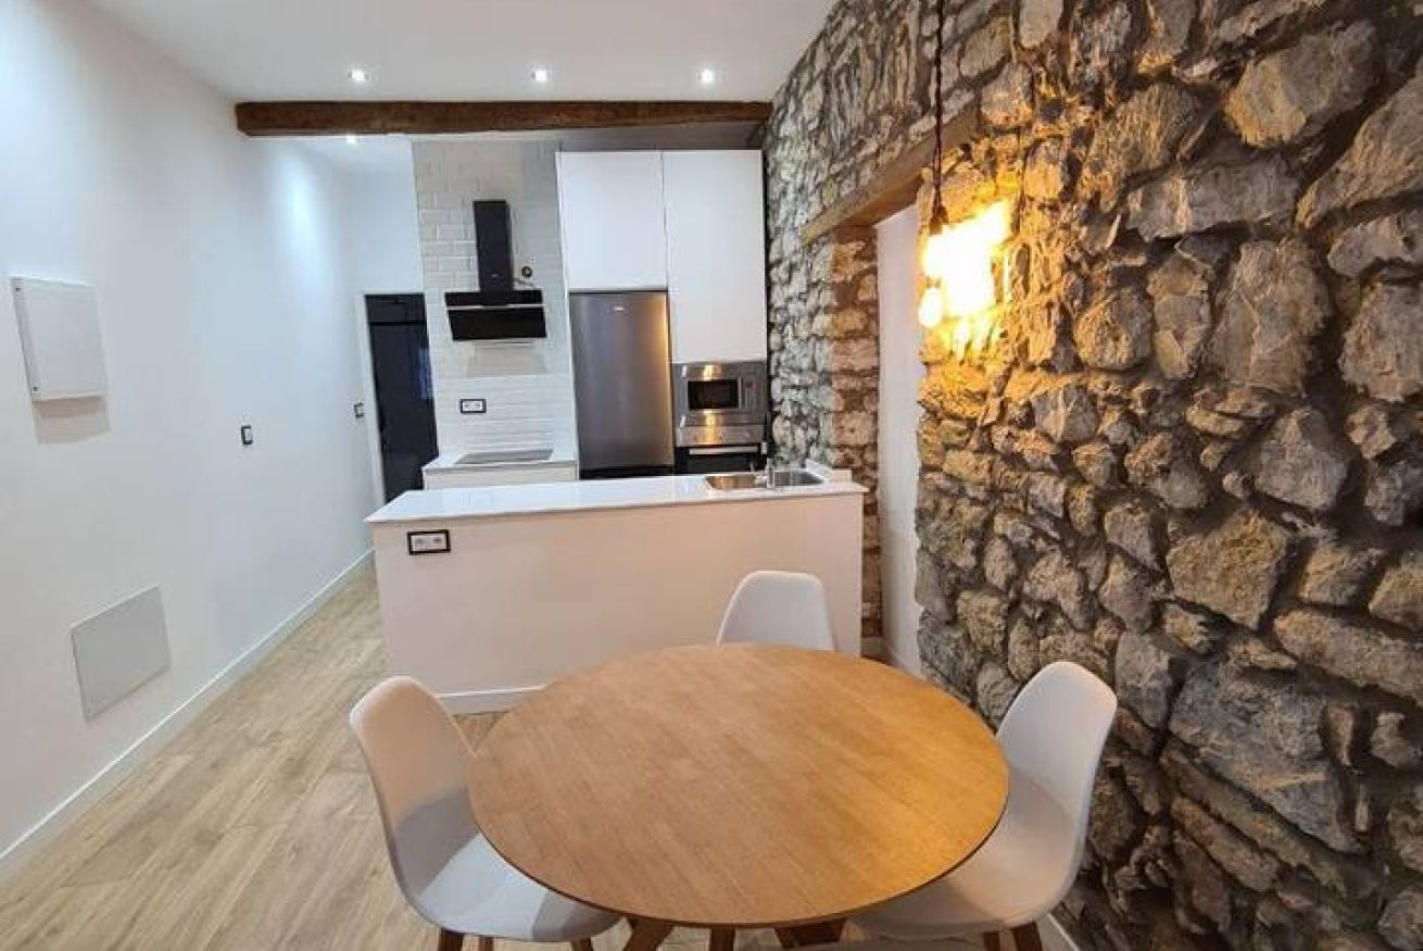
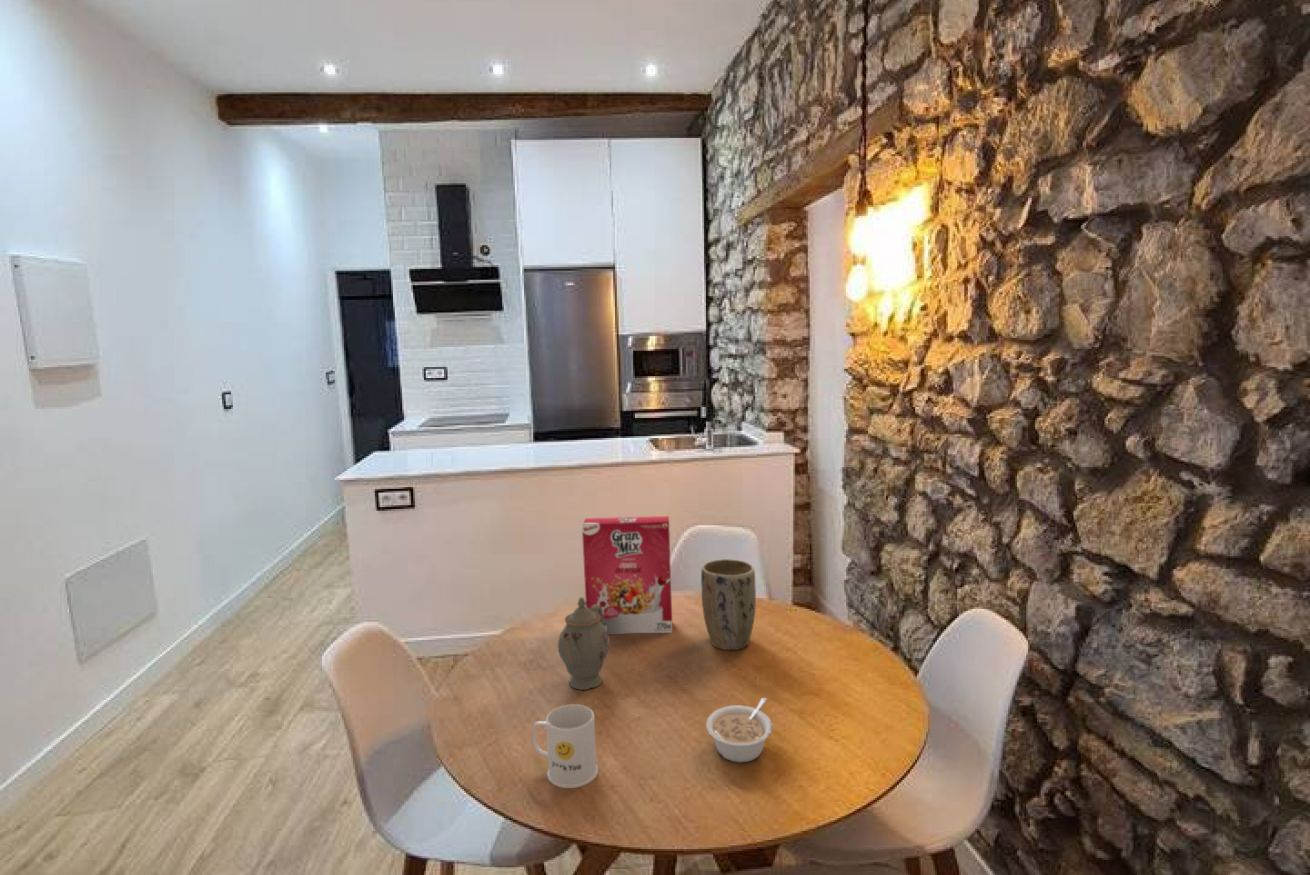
+ legume (739, 732)
+ mug (563, 744)
+ chinaware (583, 640)
+ plant pot (728, 604)
+ cereal box (628, 575)
